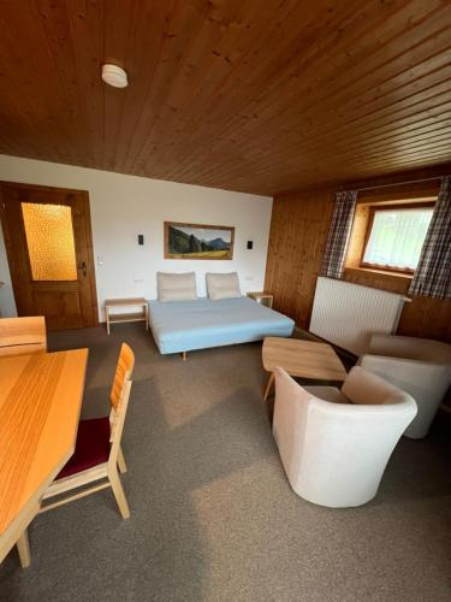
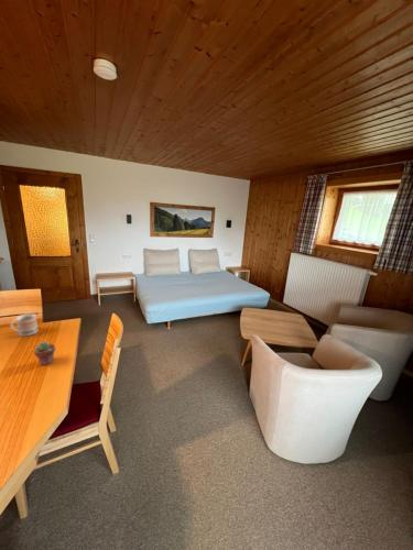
+ mug (25, 323)
+ potted succulent (45, 352)
